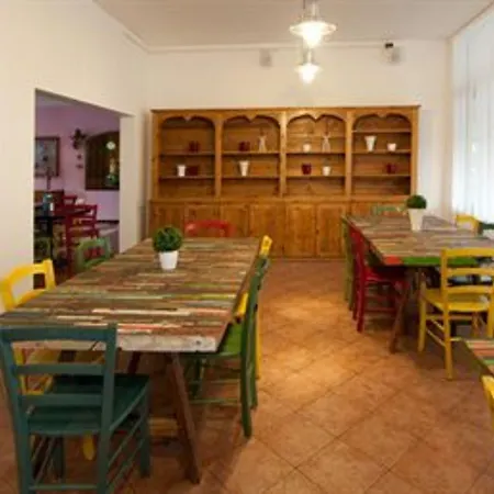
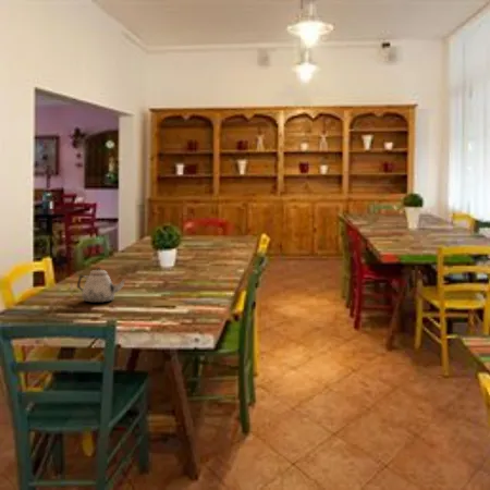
+ teapot (101, 284)
